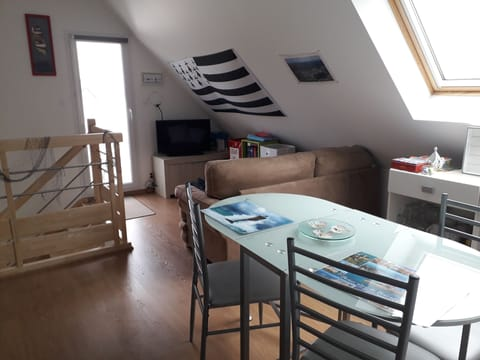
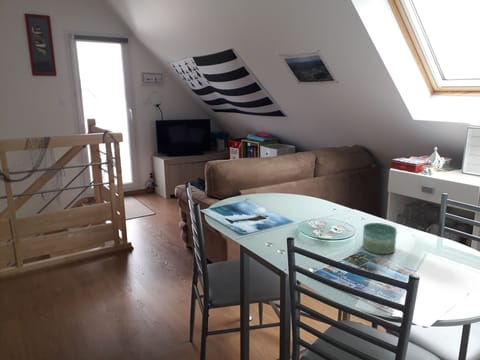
+ candle (379, 238)
